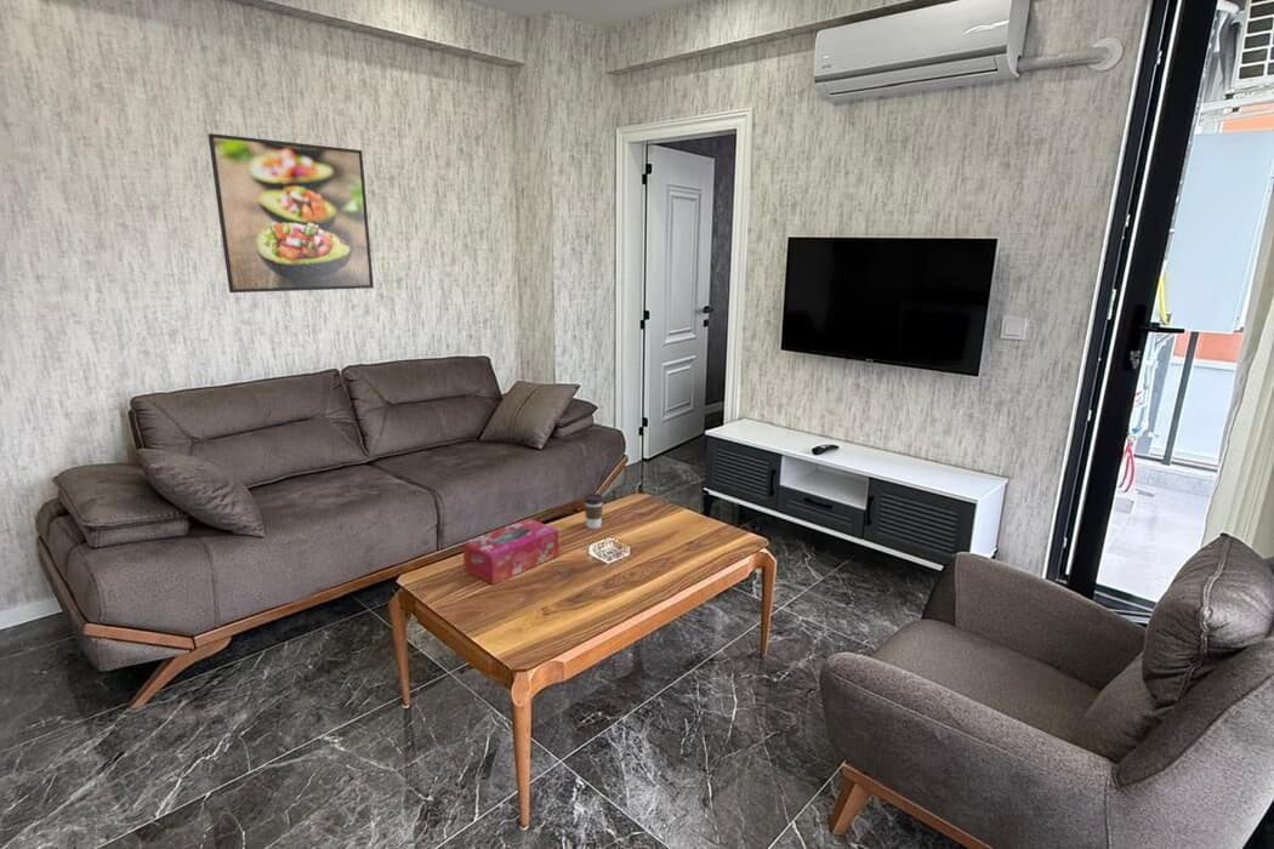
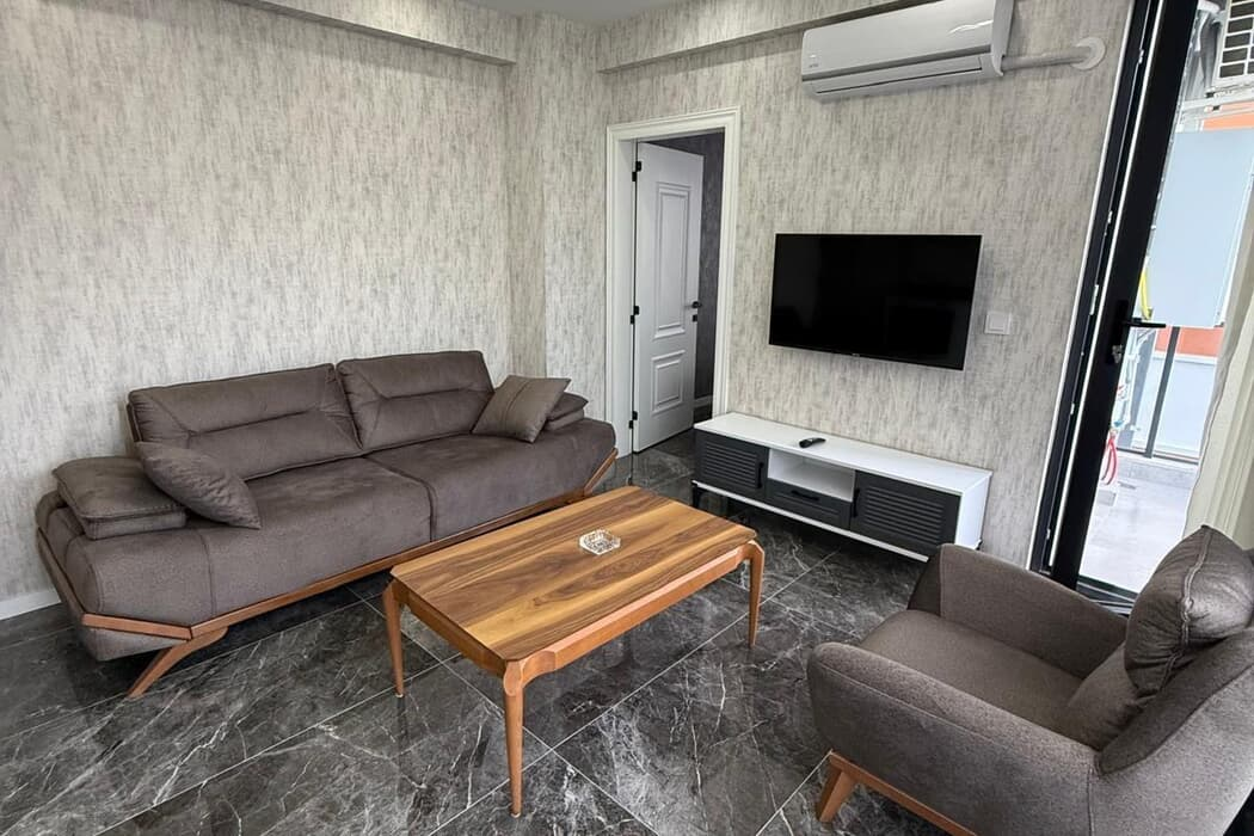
- tissue box (512, 549)
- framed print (298, 217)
- coffee cup (593, 511)
